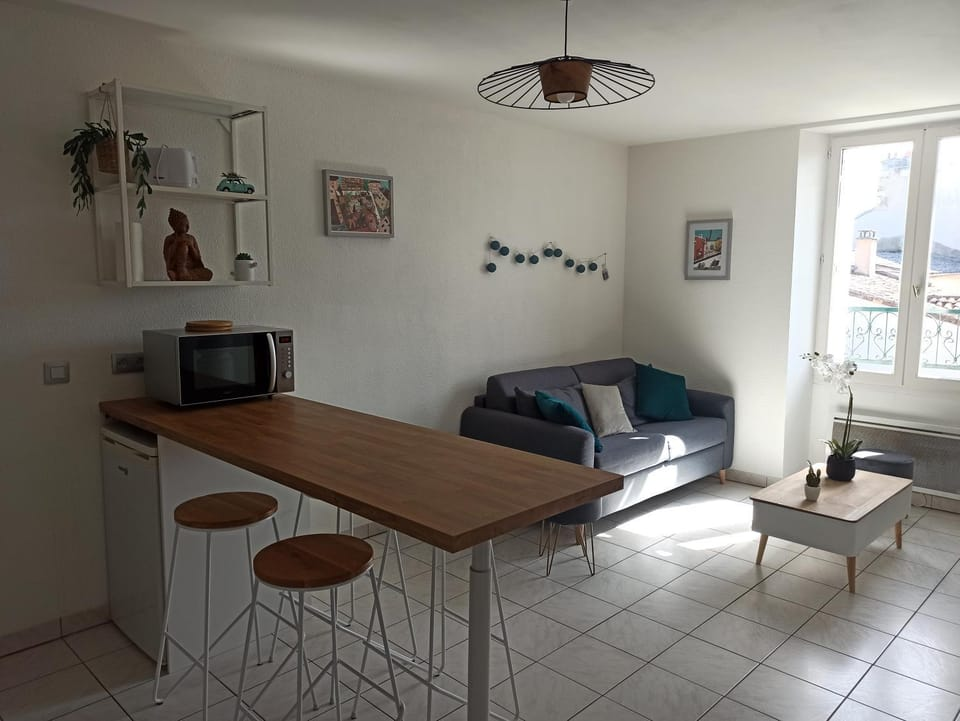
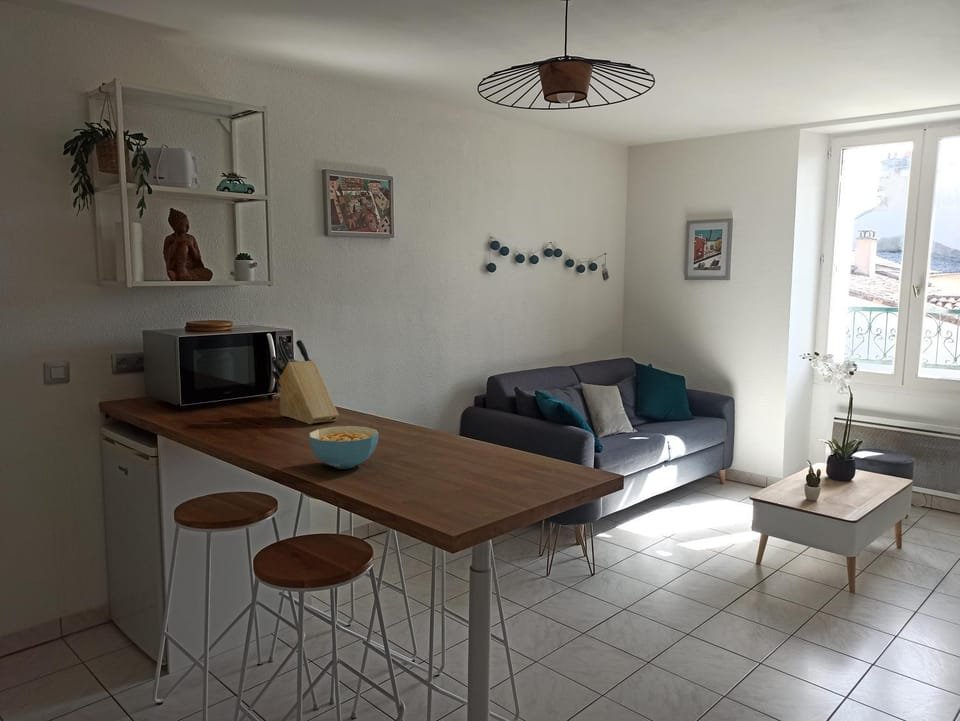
+ cereal bowl (344, 449)
+ knife block (302, 377)
